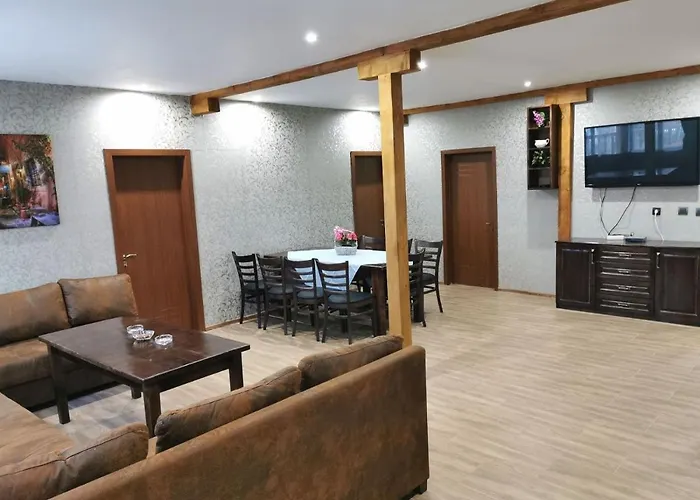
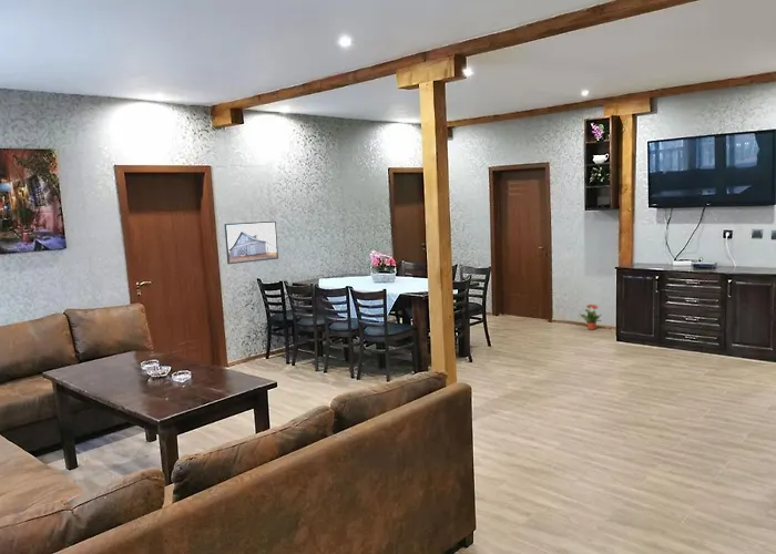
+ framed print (252, 242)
+ potted plant (591, 316)
